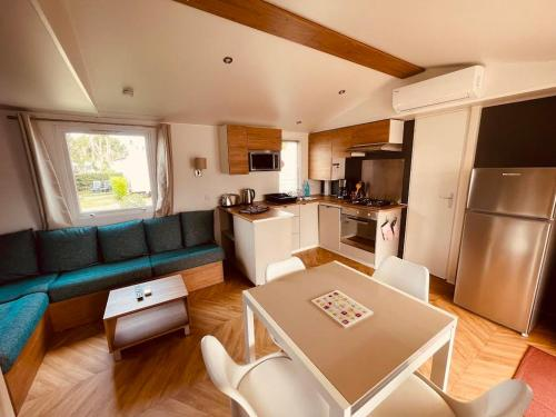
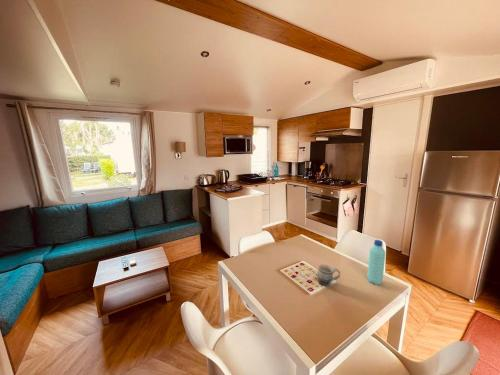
+ water bottle (376, 261)
+ mug (327, 275)
